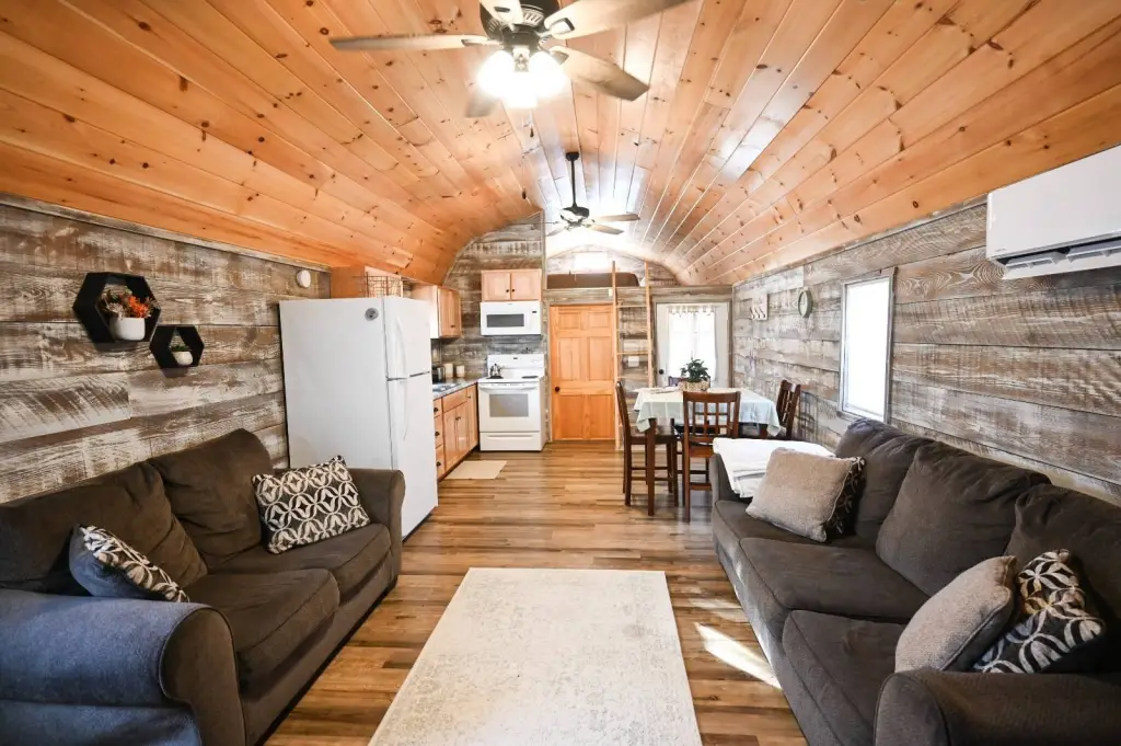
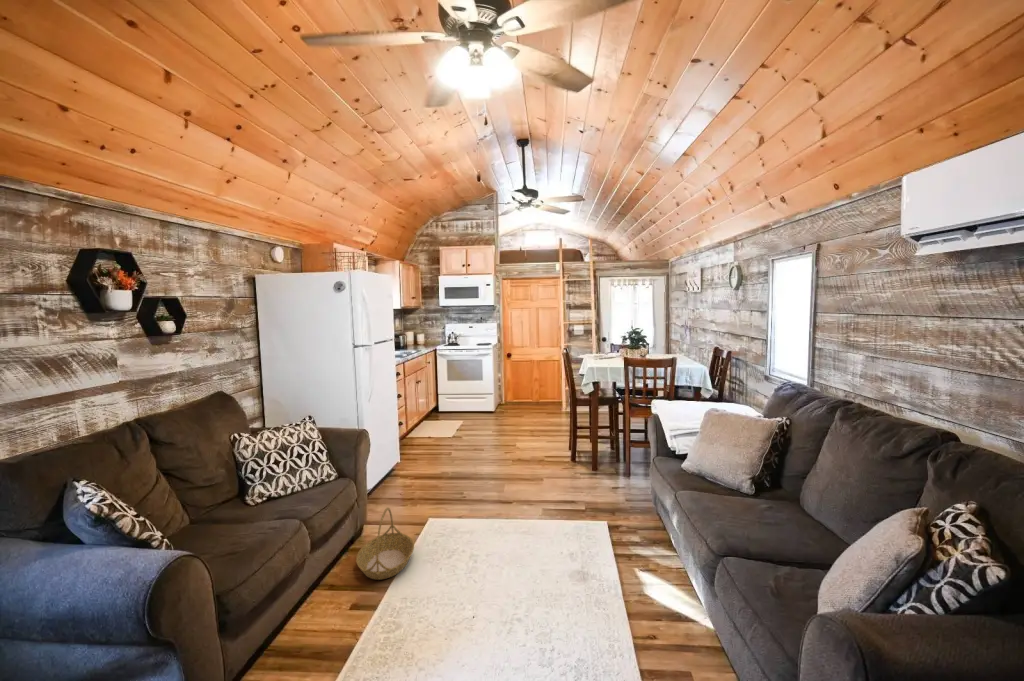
+ basket (385, 537)
